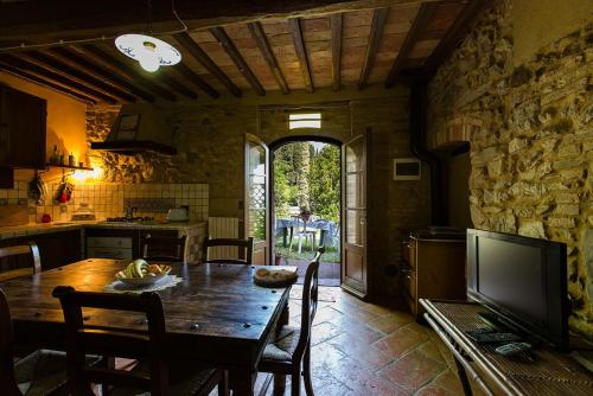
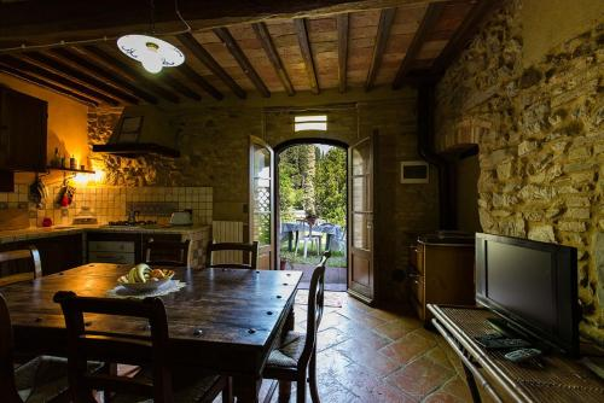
- plate (275, 275)
